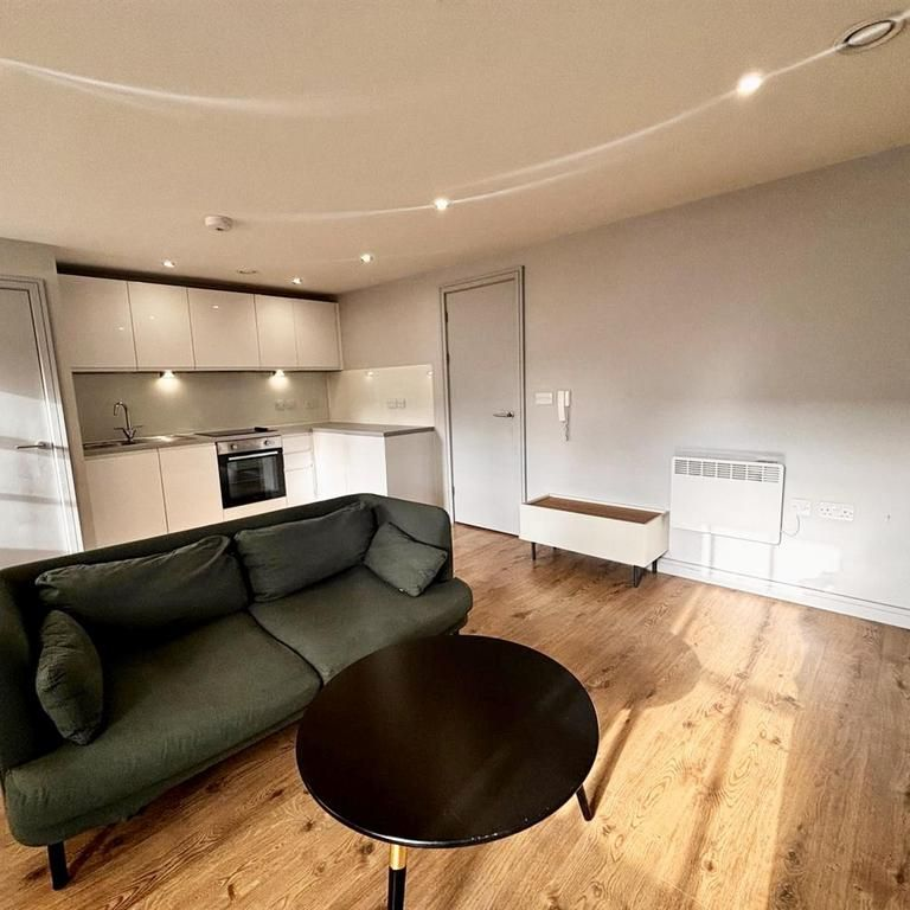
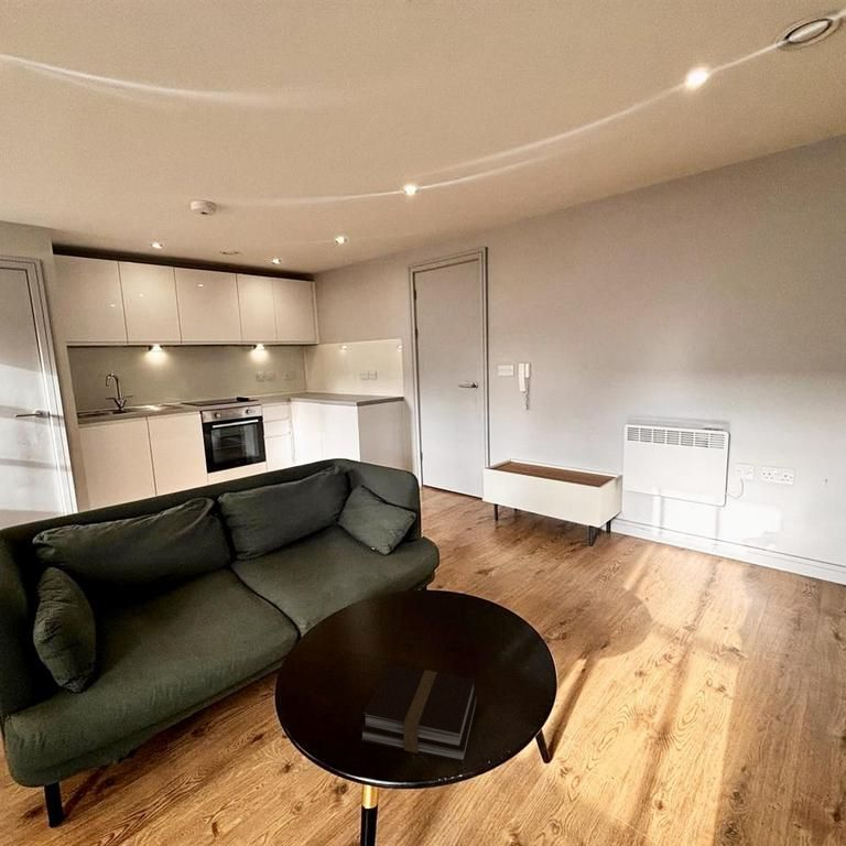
+ book (422, 706)
